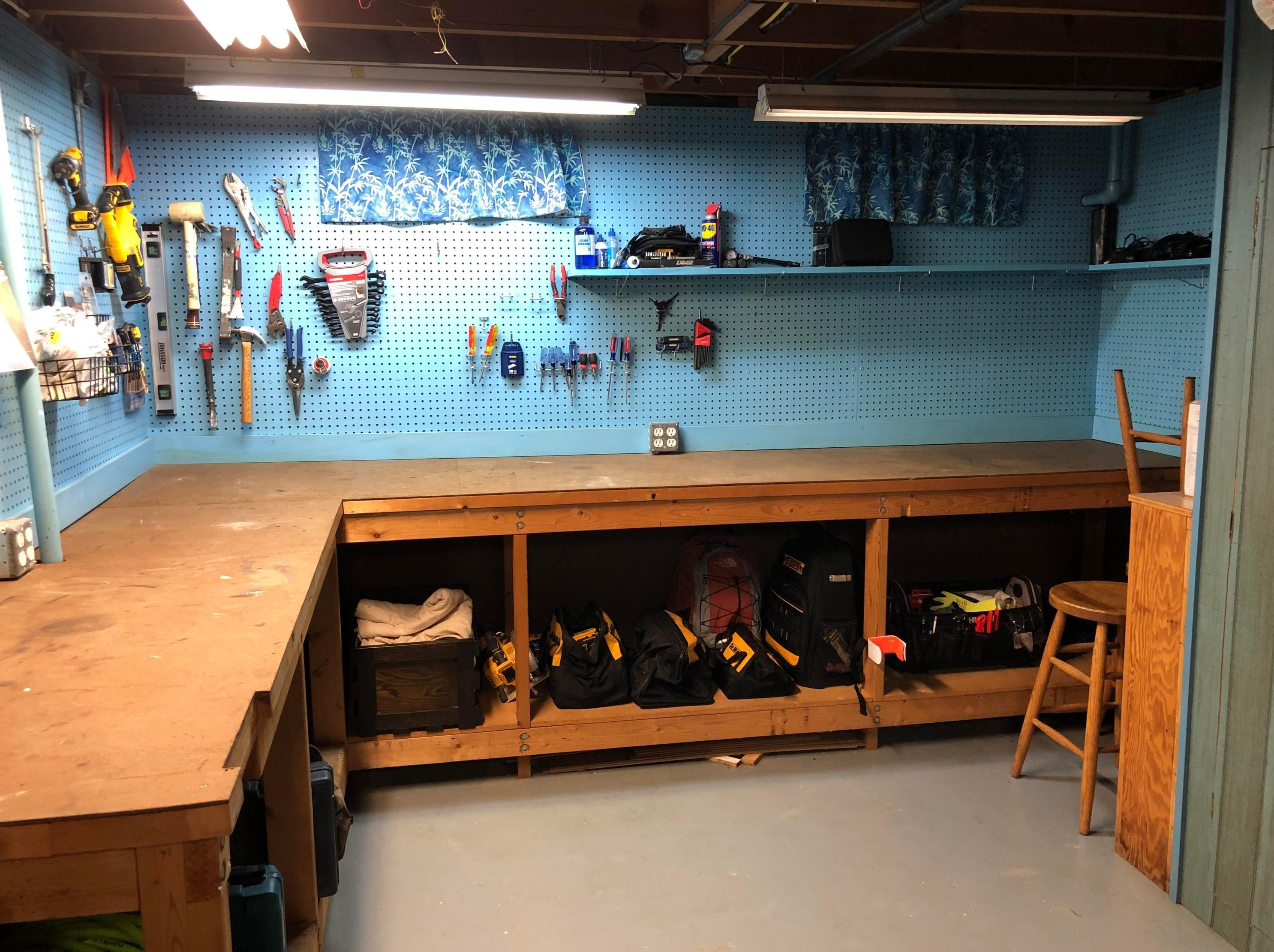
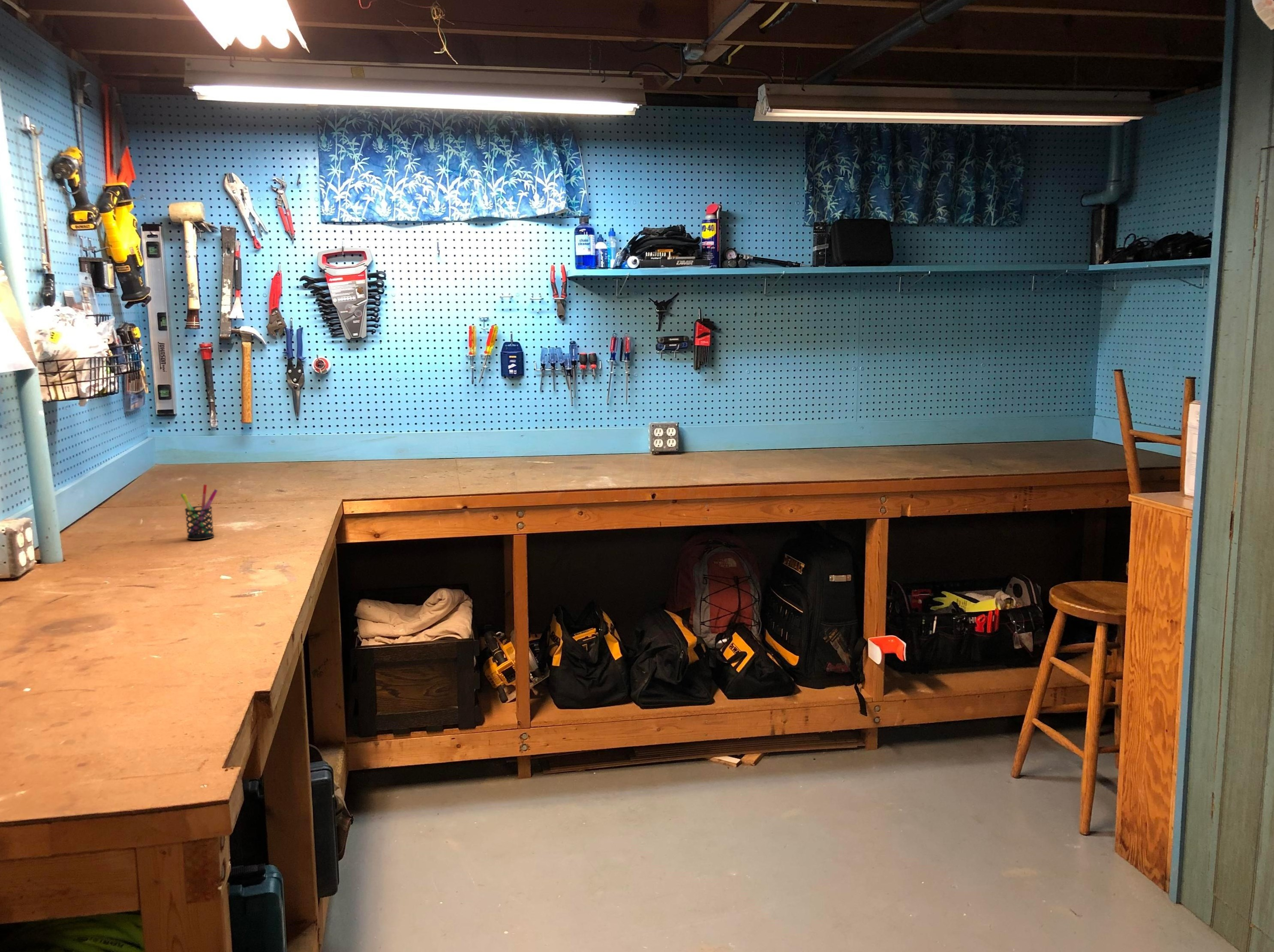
+ pen holder (197, 512)
